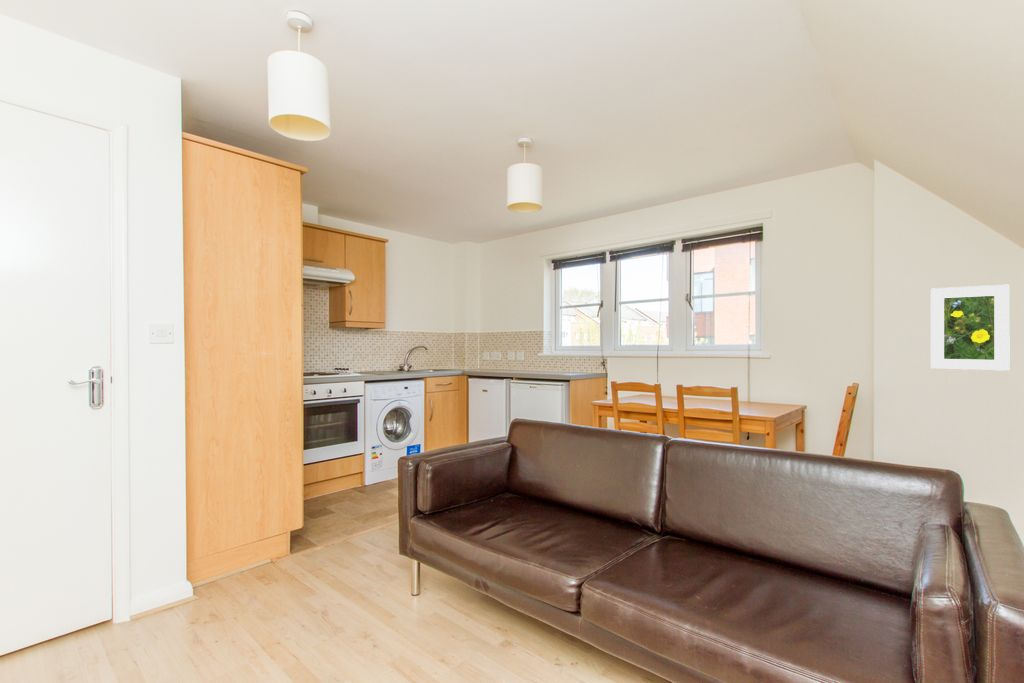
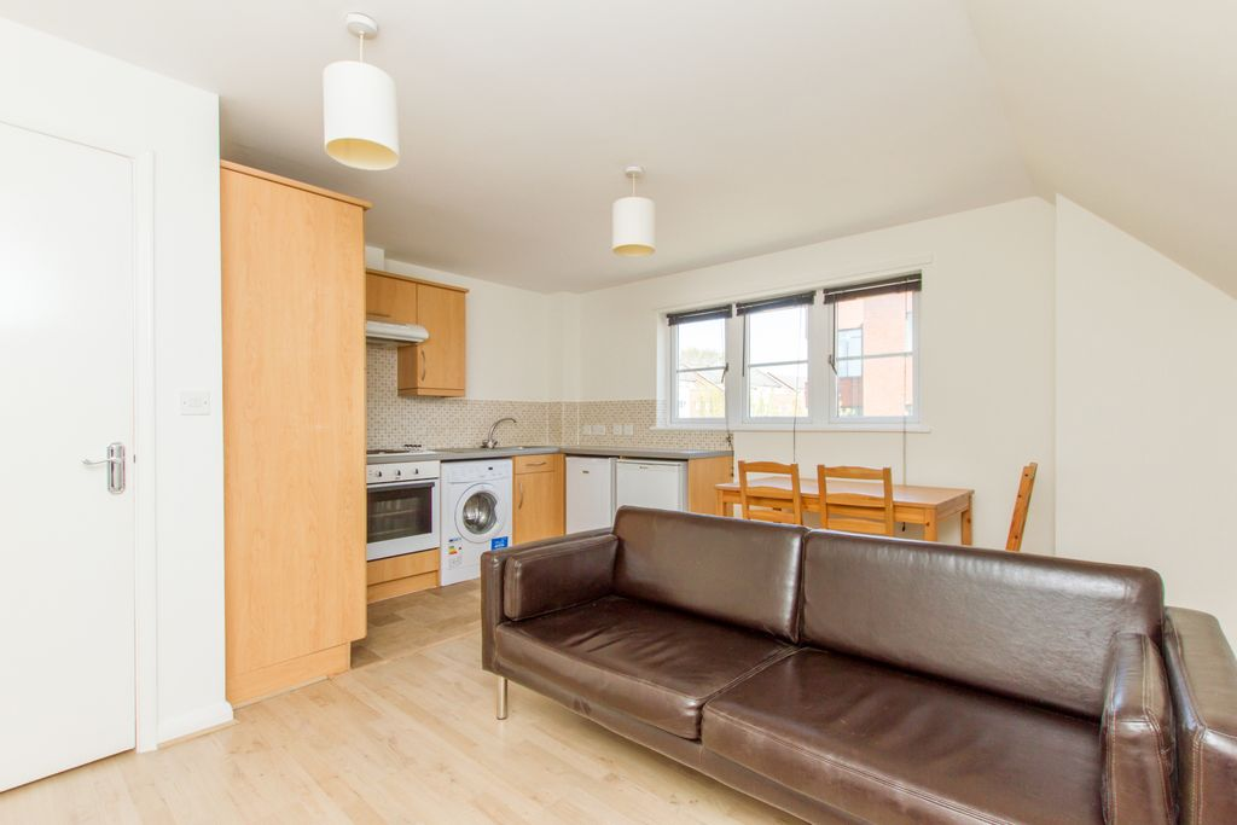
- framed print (968, 328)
